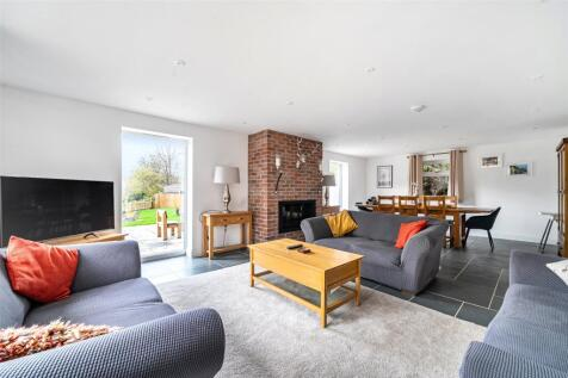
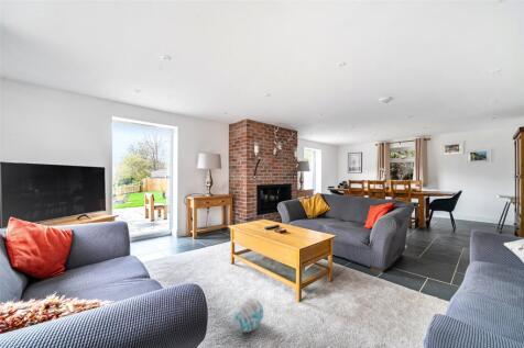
+ ball (249, 314)
